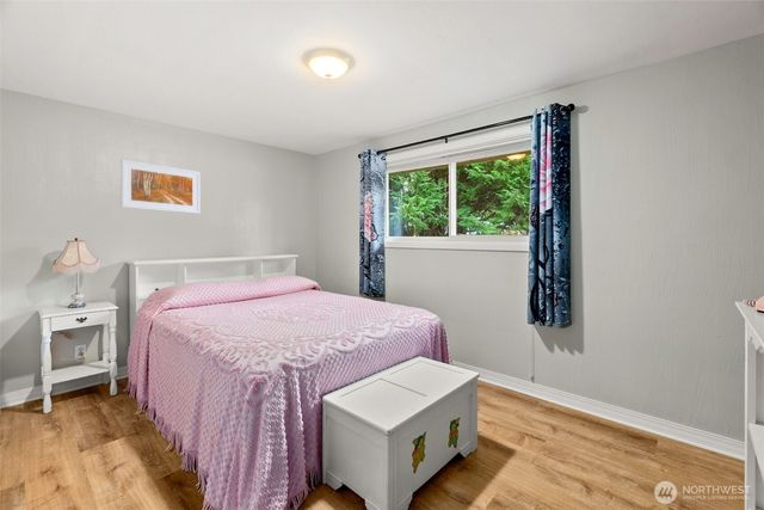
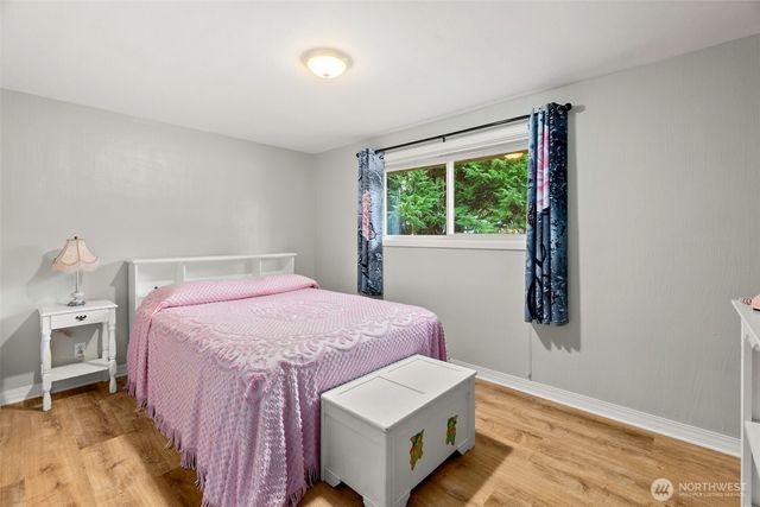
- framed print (162, 188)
